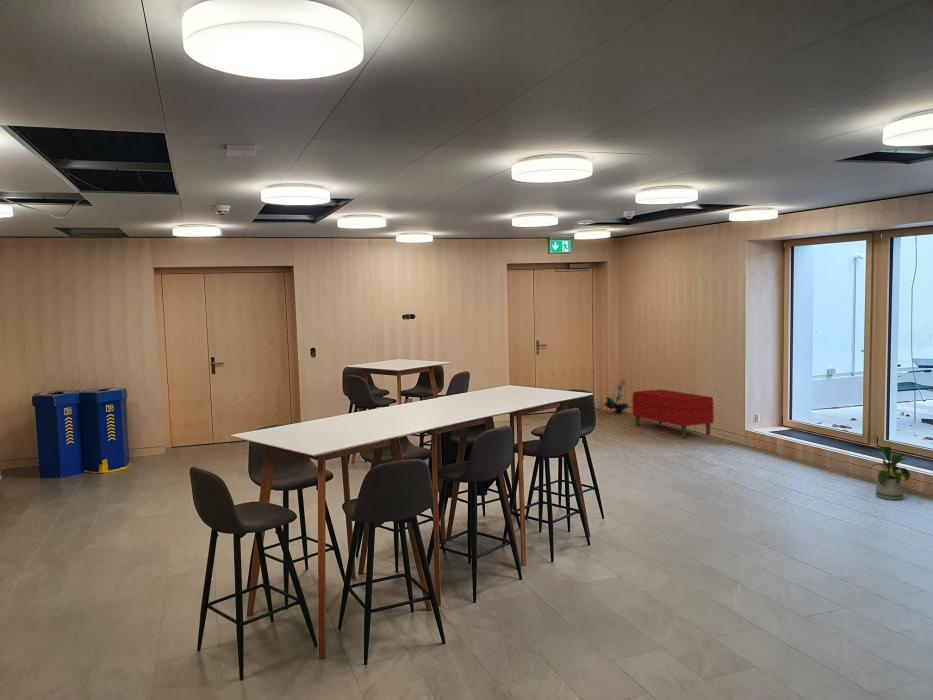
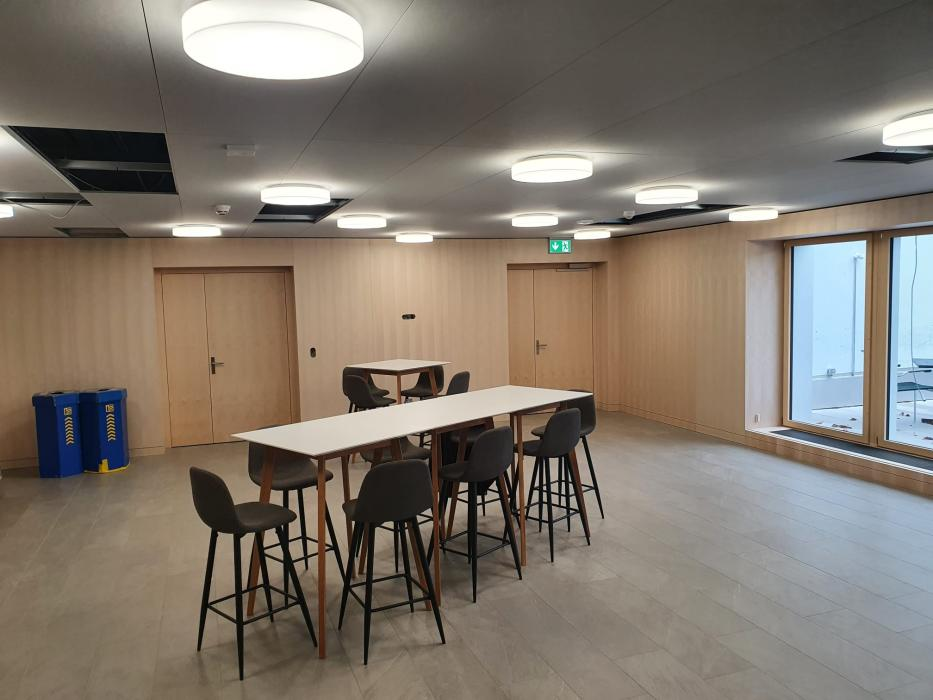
- house plant (894, 470)
- decorative plant (617, 396)
- bench (671, 412)
